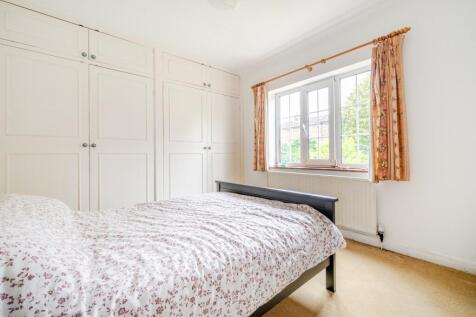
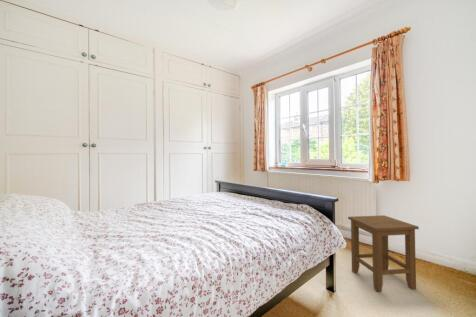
+ stool (380, 250)
